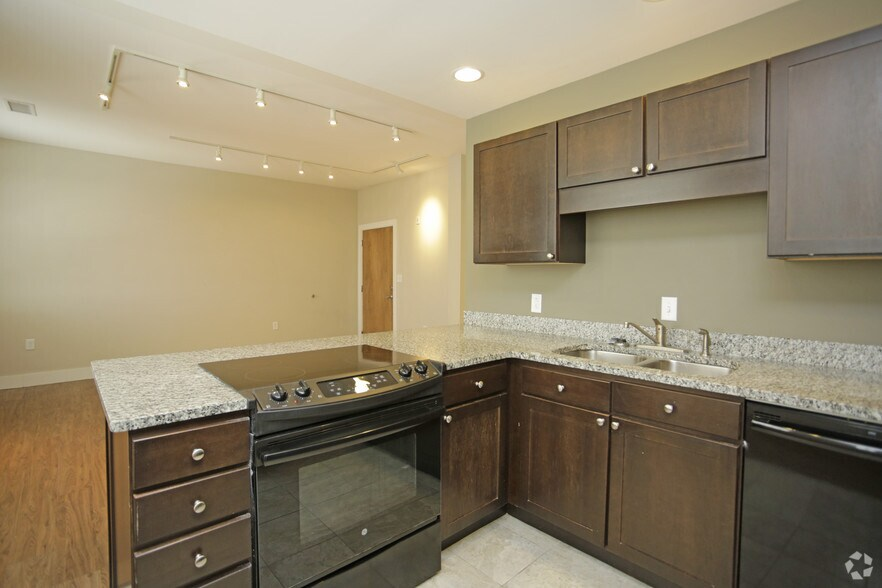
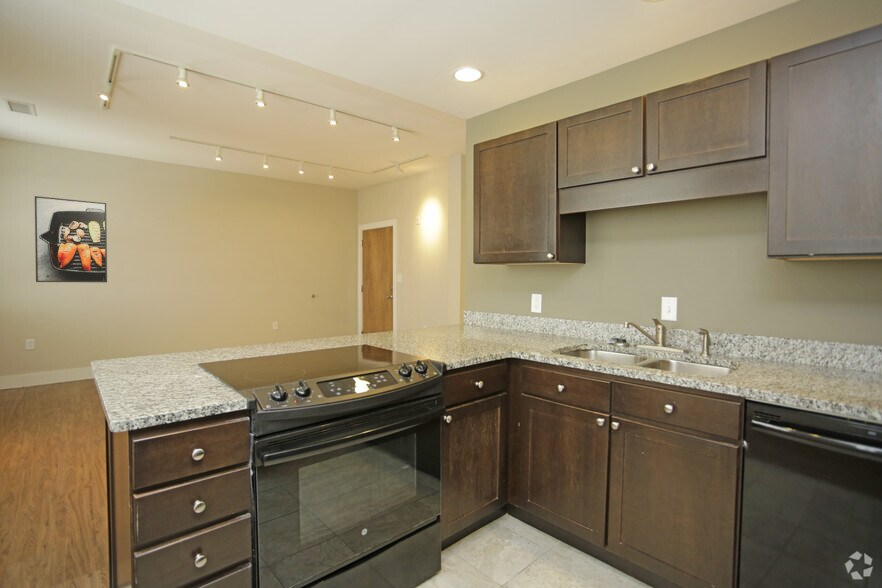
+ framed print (72, 241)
